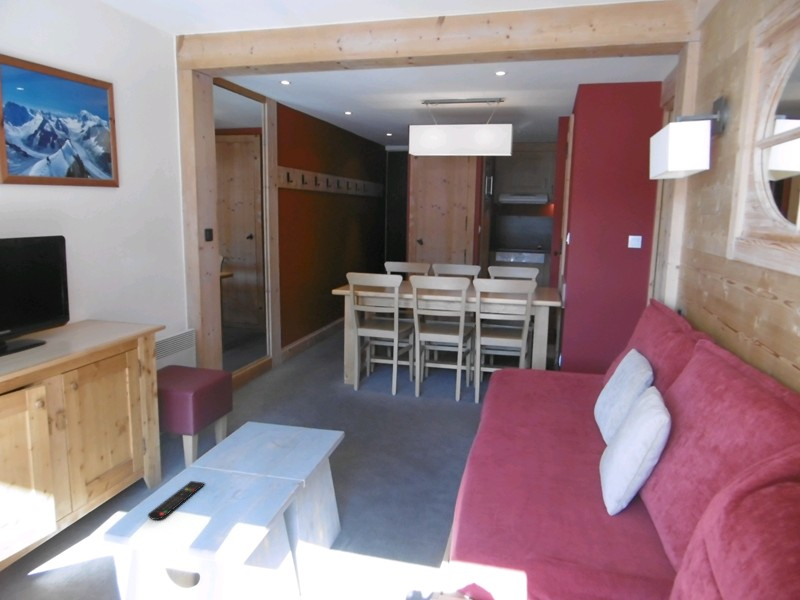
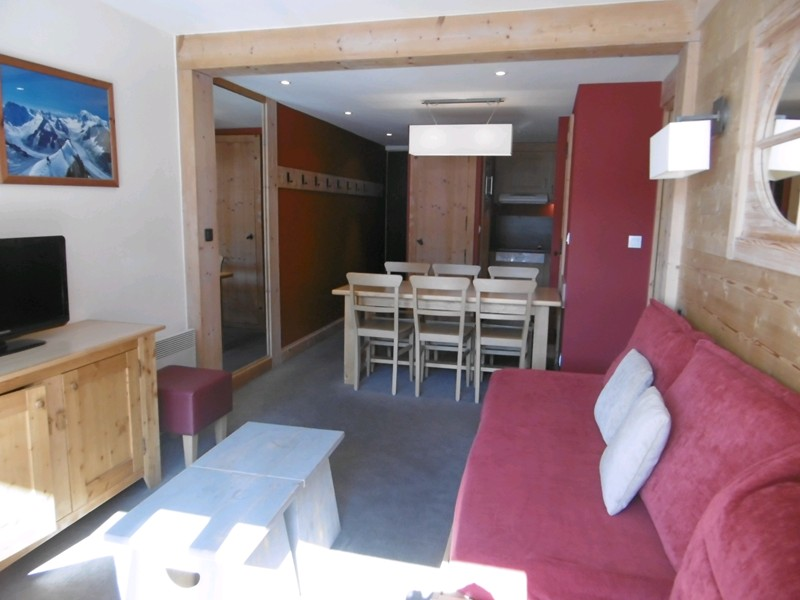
- remote control (177, 499)
